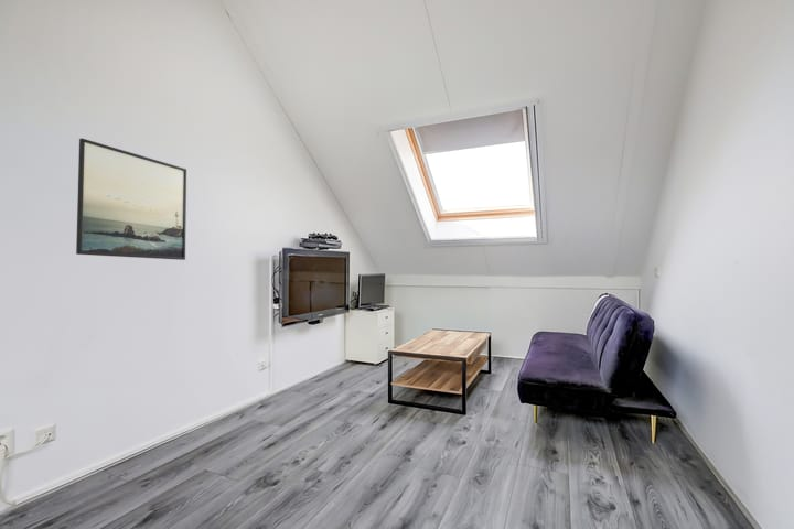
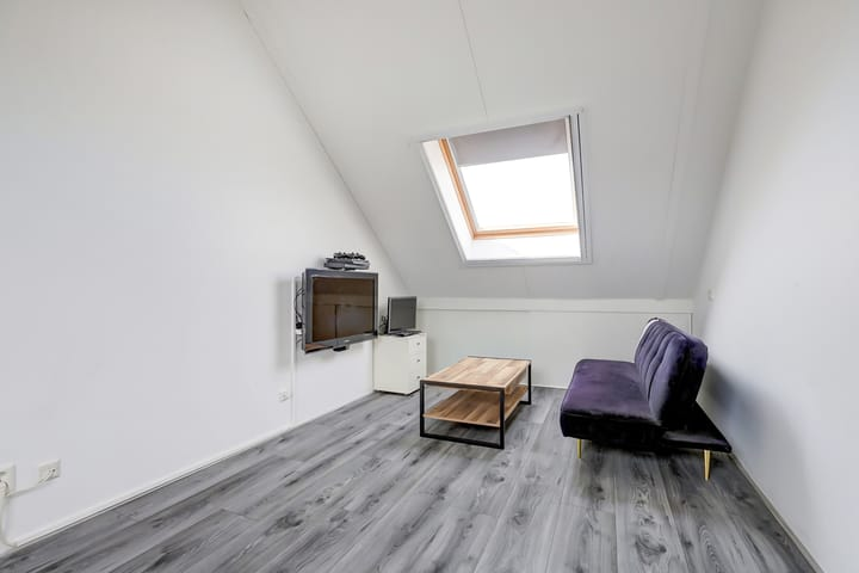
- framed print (138, 206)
